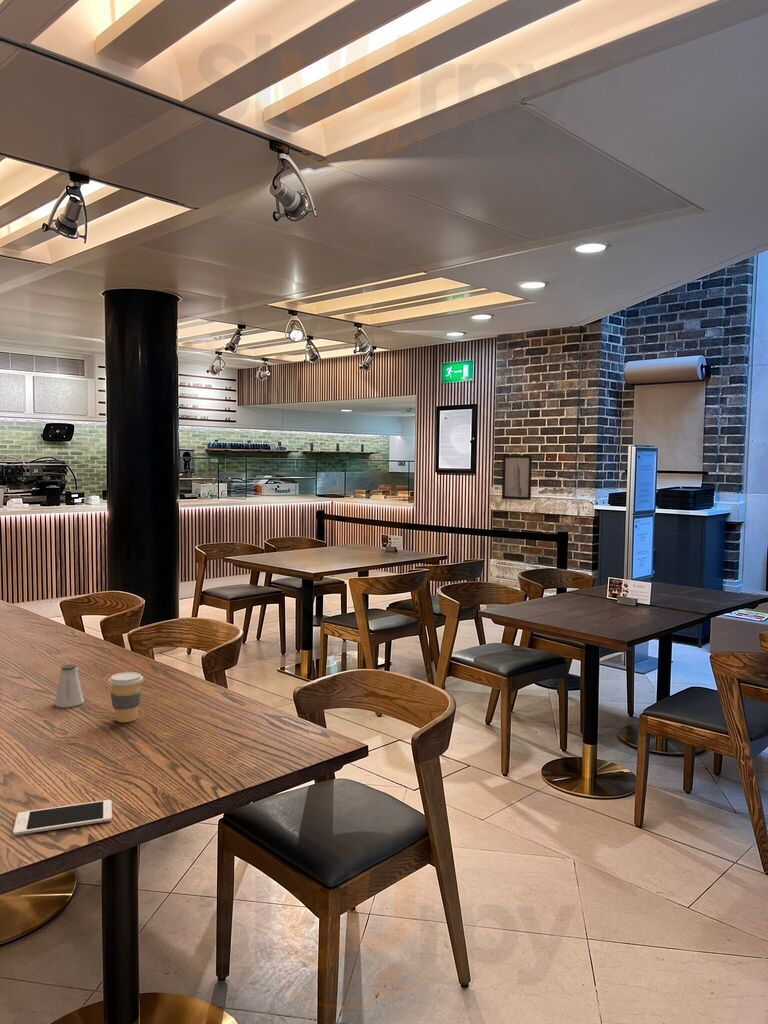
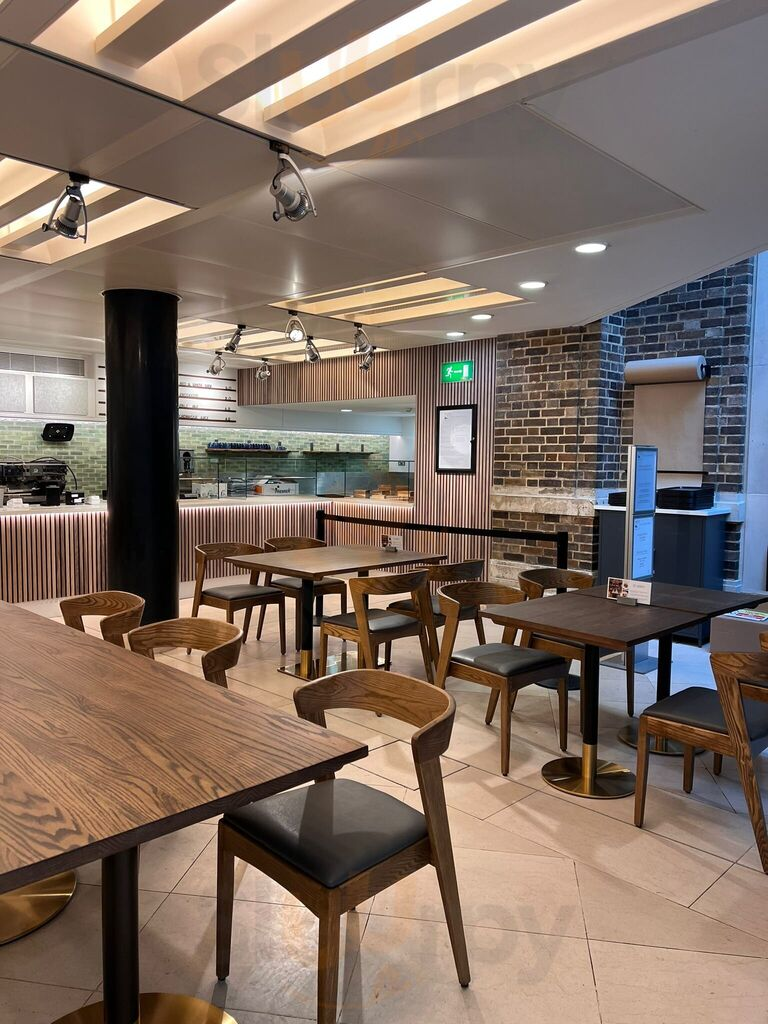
- saltshaker (69, 684)
- wall art (516, 477)
- coffee cup (126, 697)
- cell phone (64, 816)
